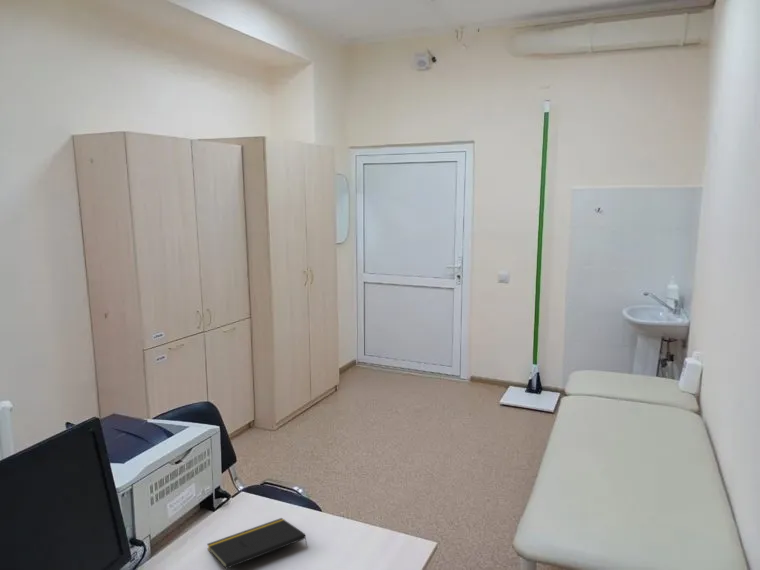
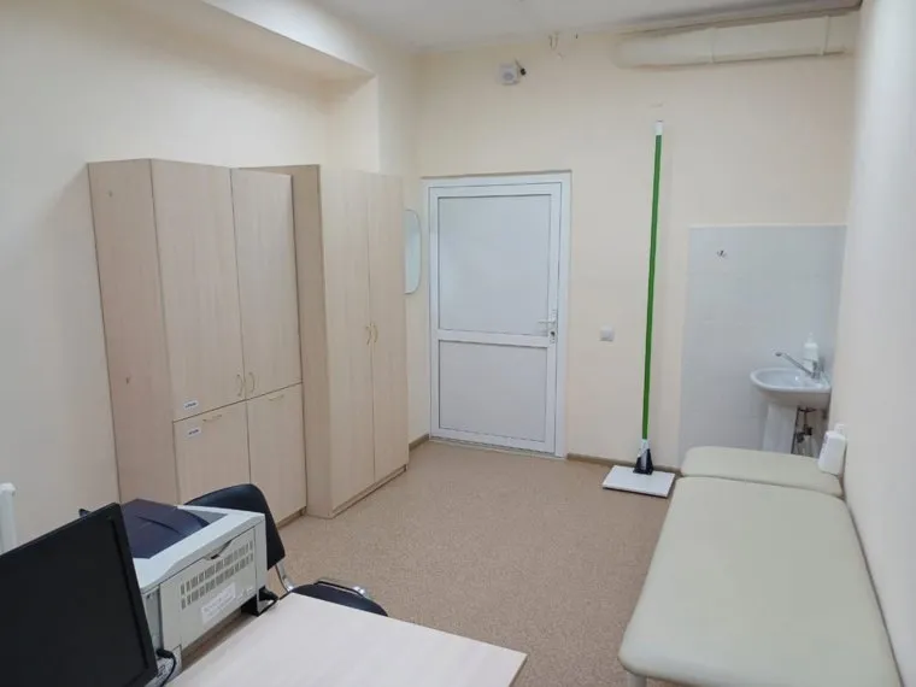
- notepad (256, 541)
